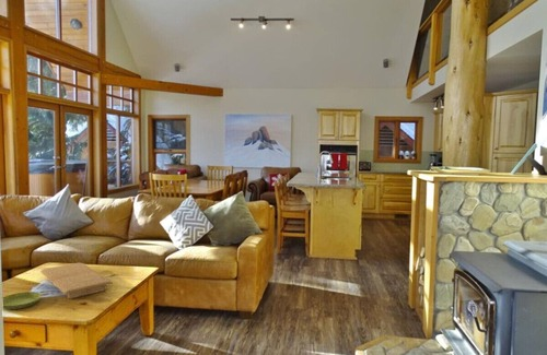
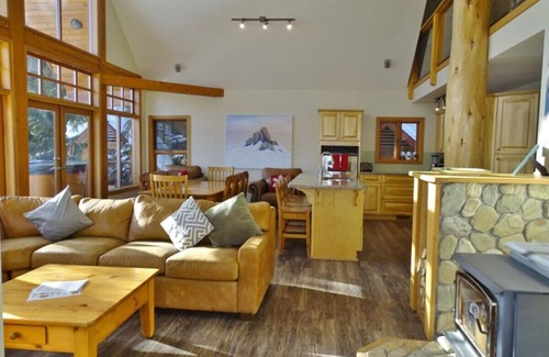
- saucer (20, 300)
- cutting board (74, 280)
